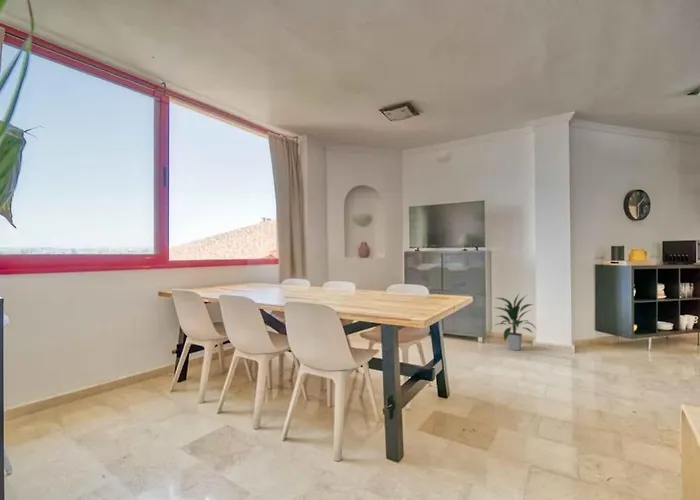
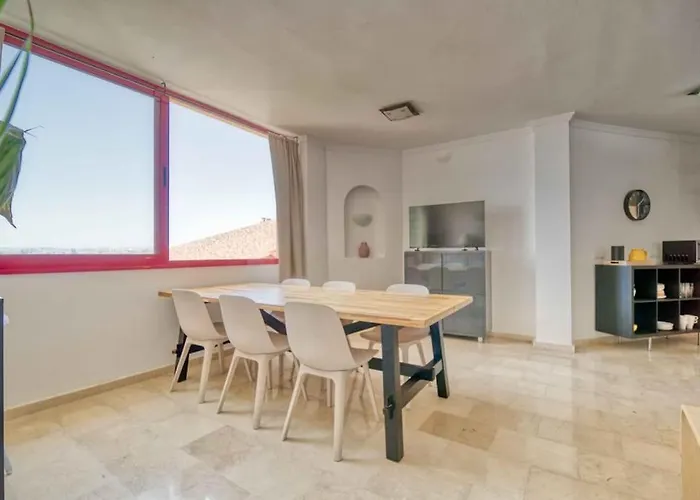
- indoor plant (512, 320)
